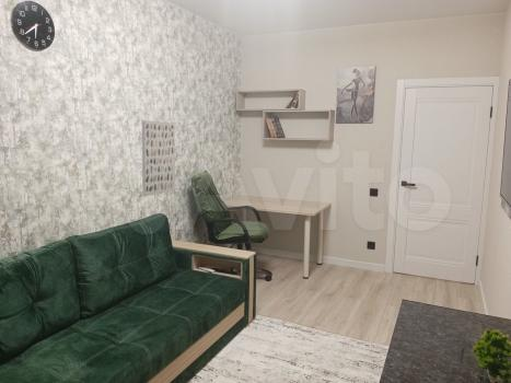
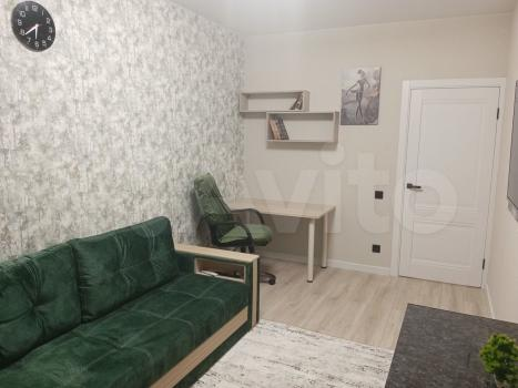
- wall art (159, 158)
